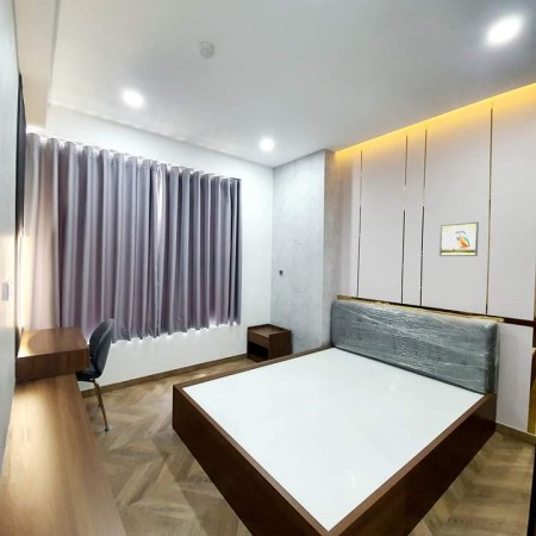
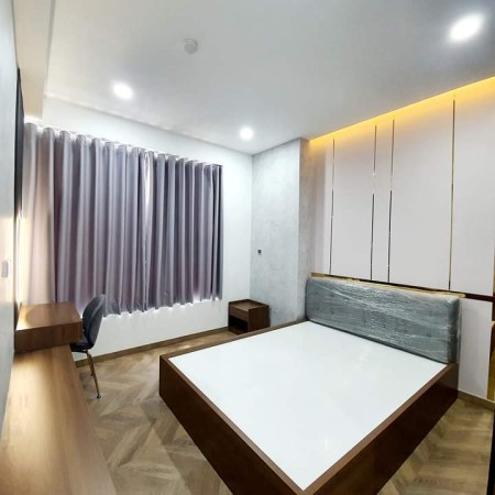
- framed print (457, 239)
